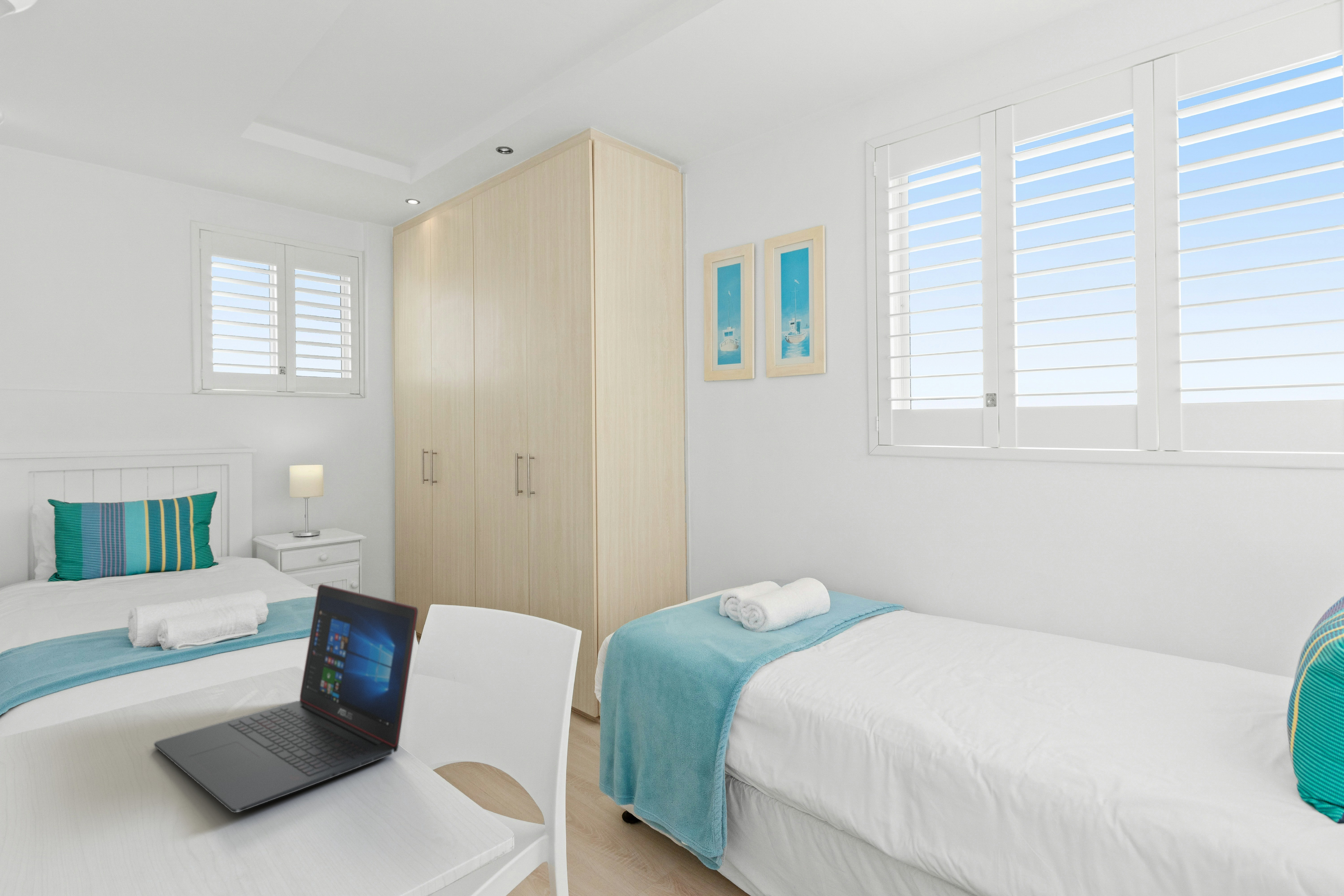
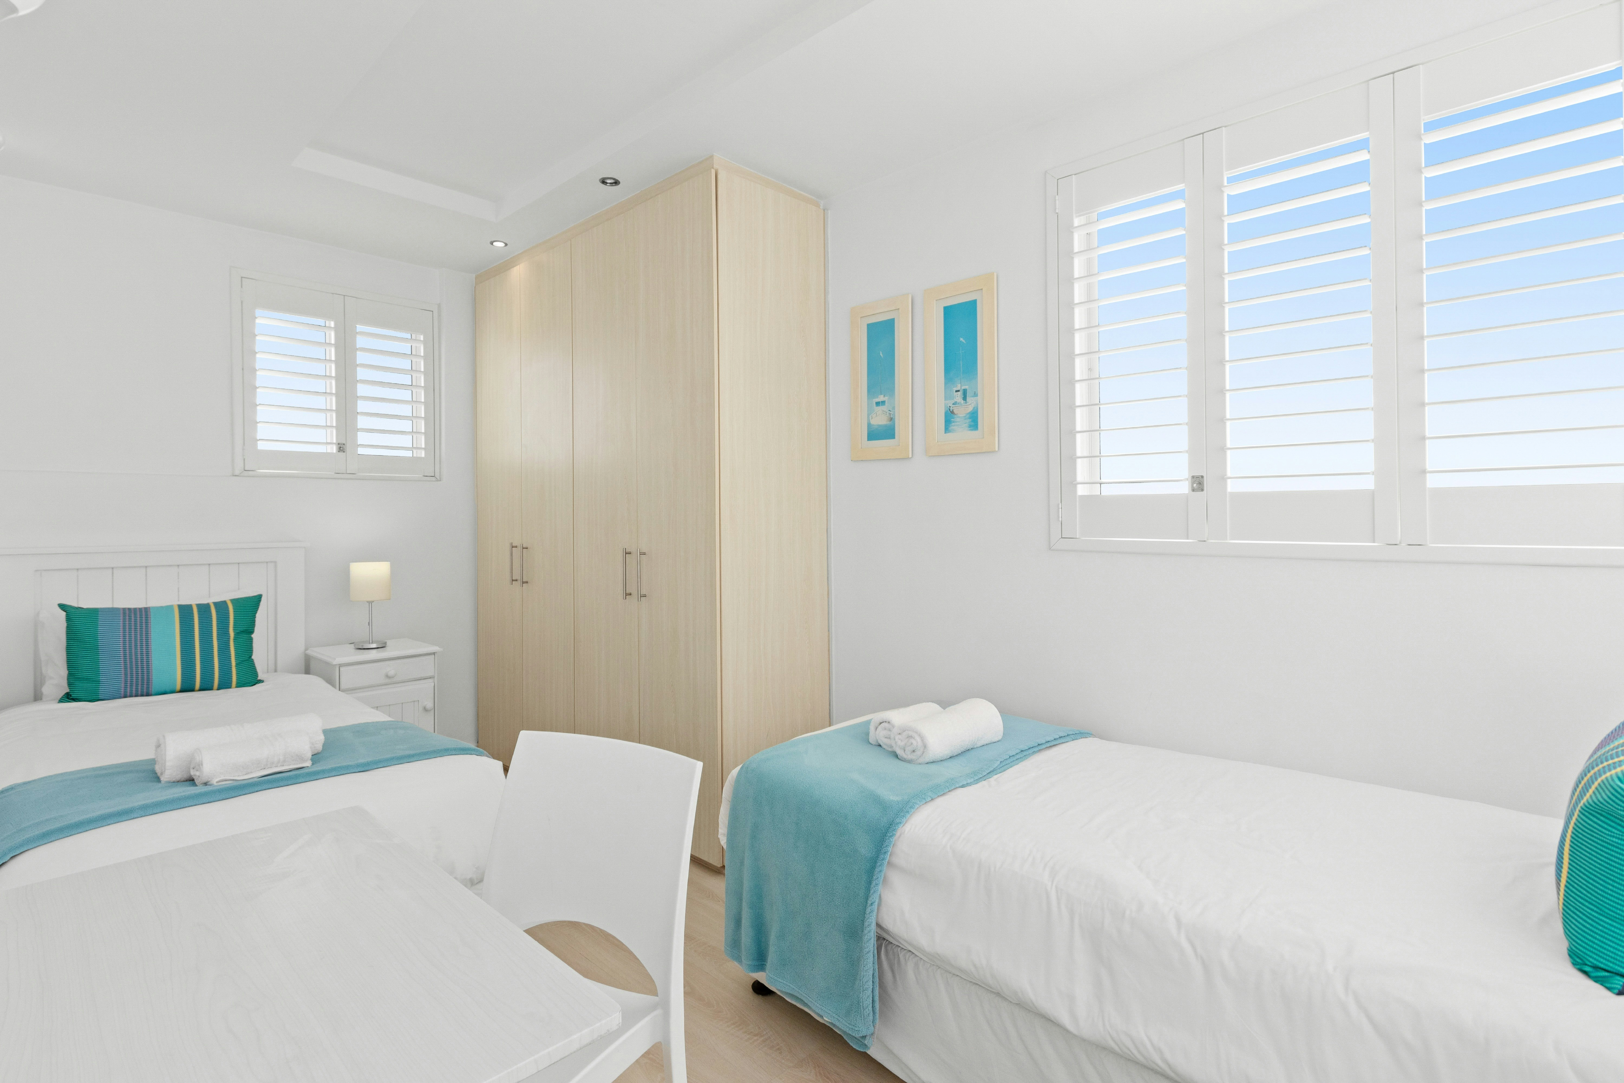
- laptop (302, 681)
